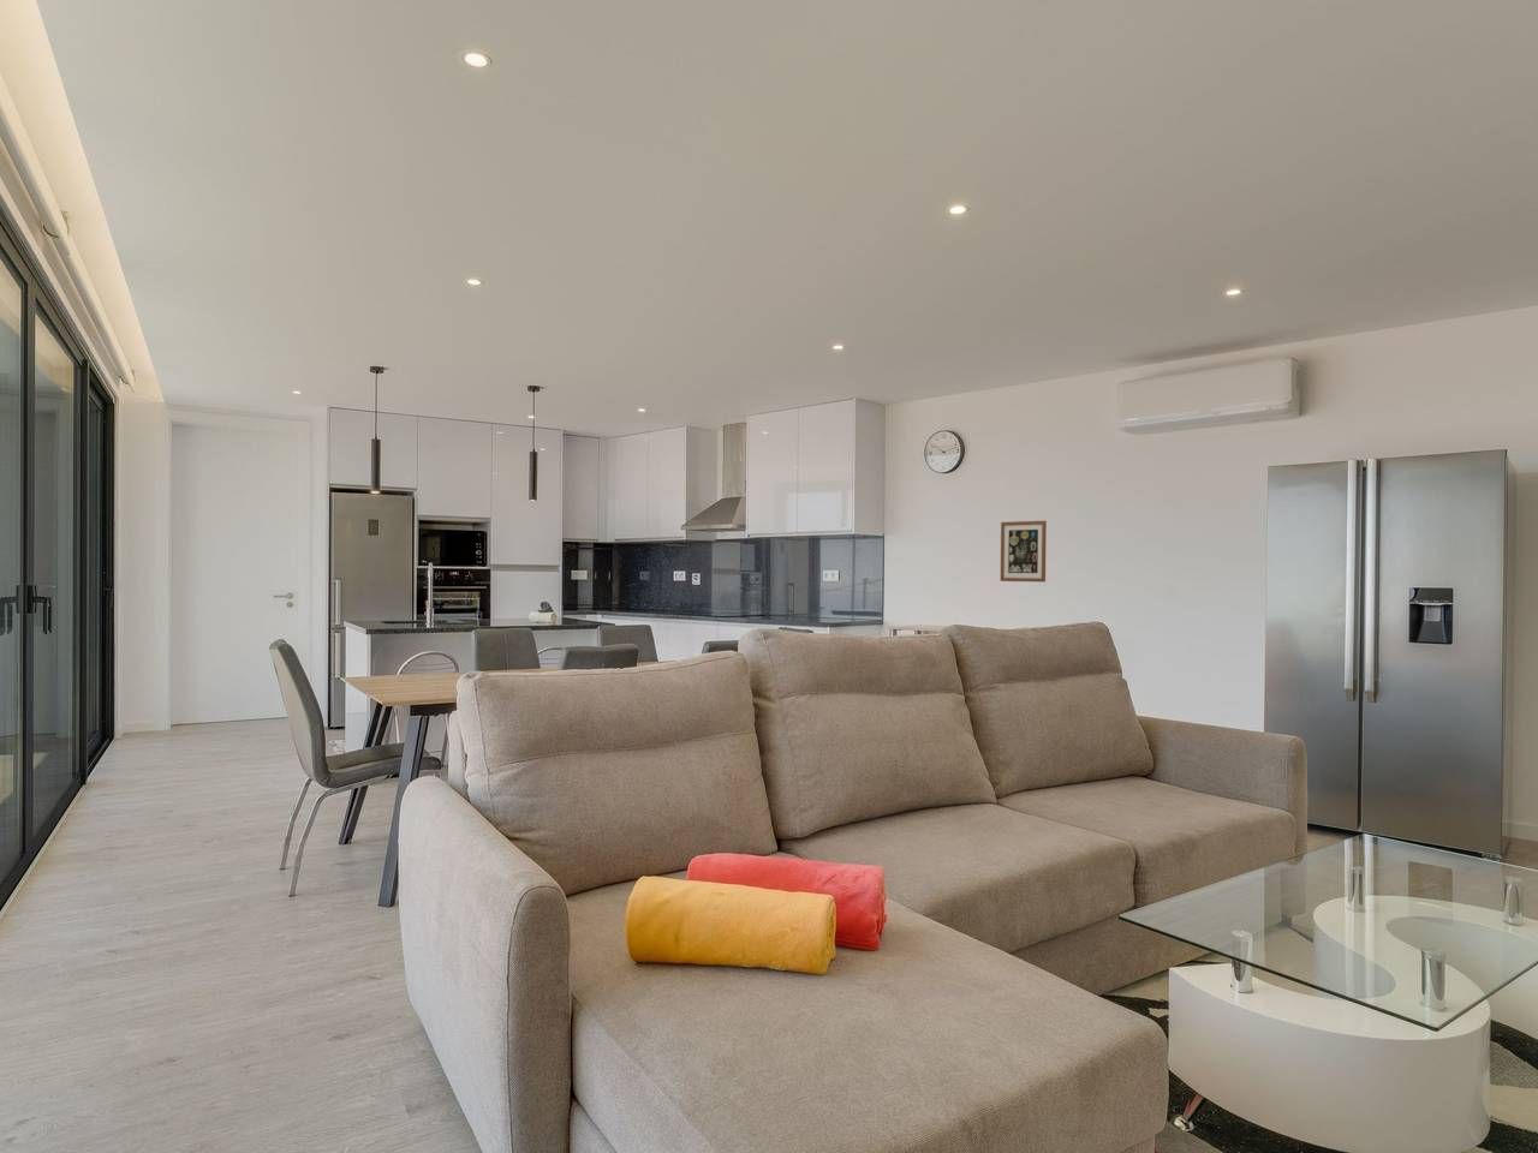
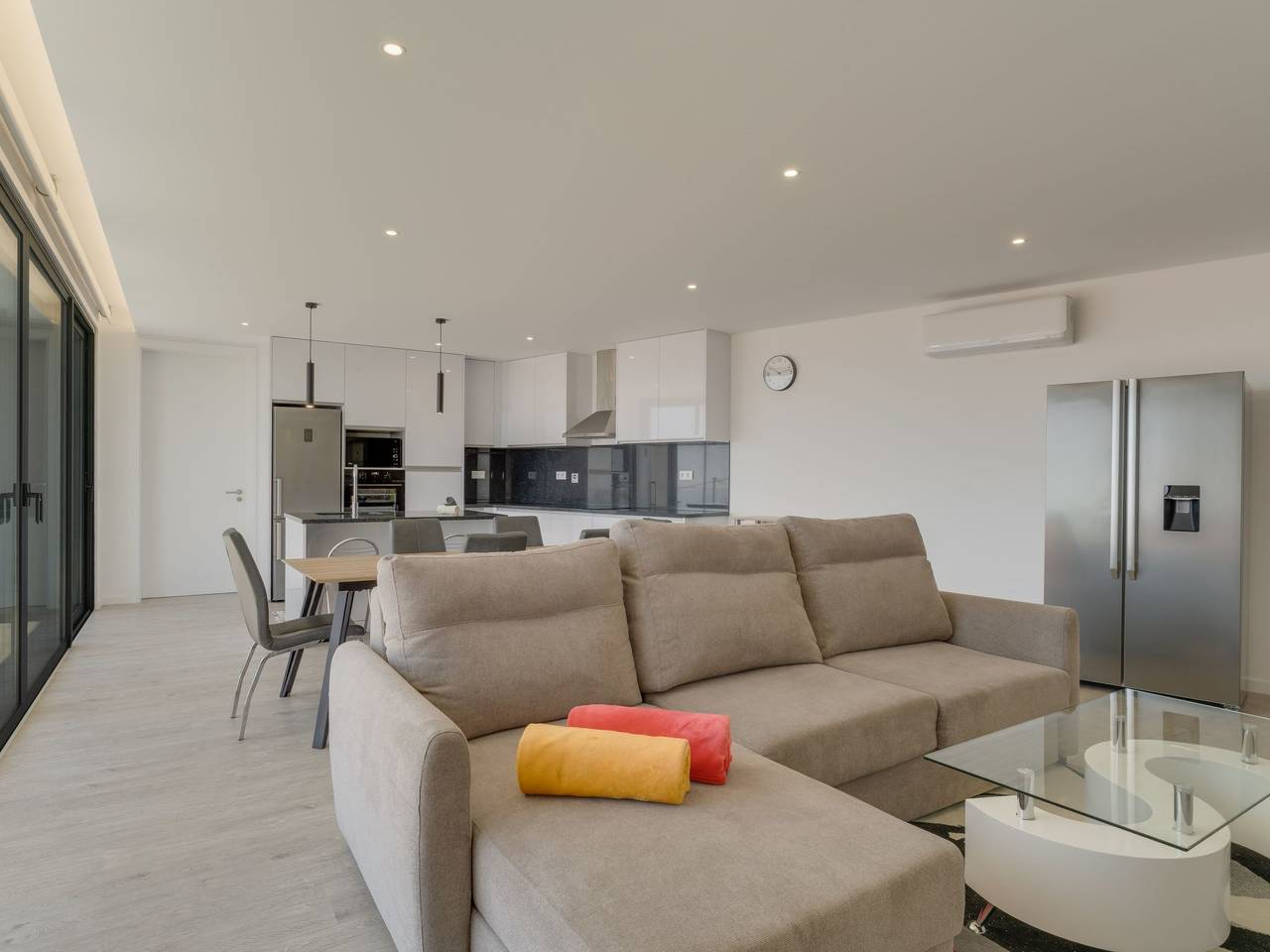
- wall art (1022, 551)
